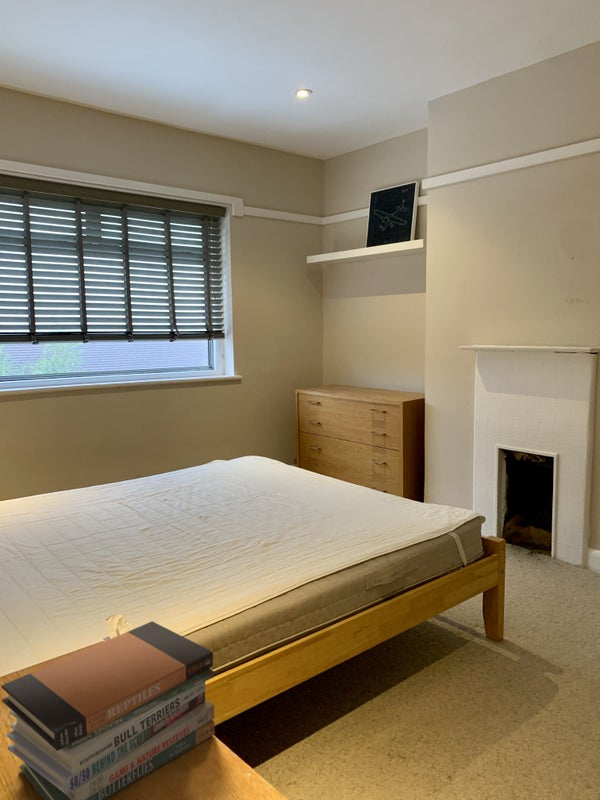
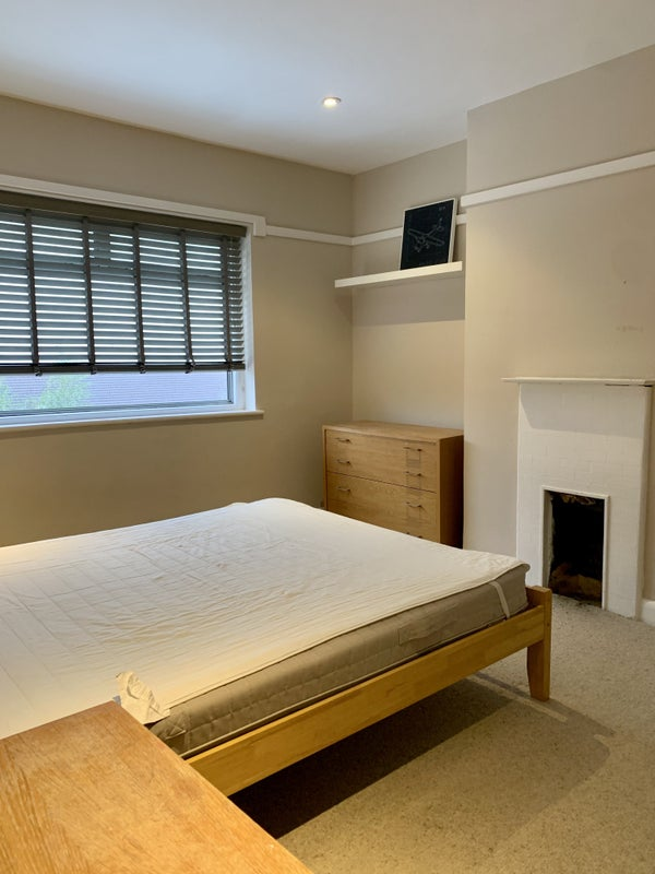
- book stack (114, 710)
